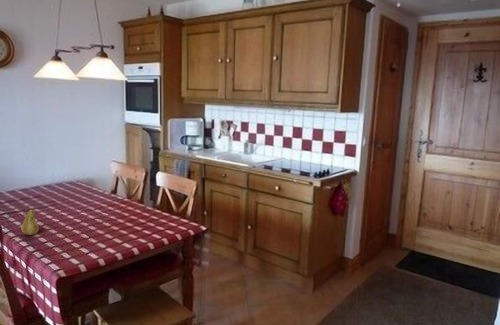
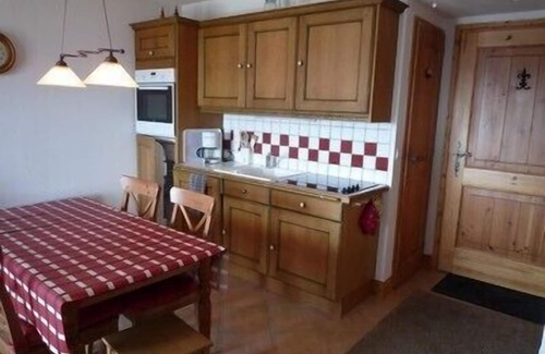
- fruit (29, 221)
